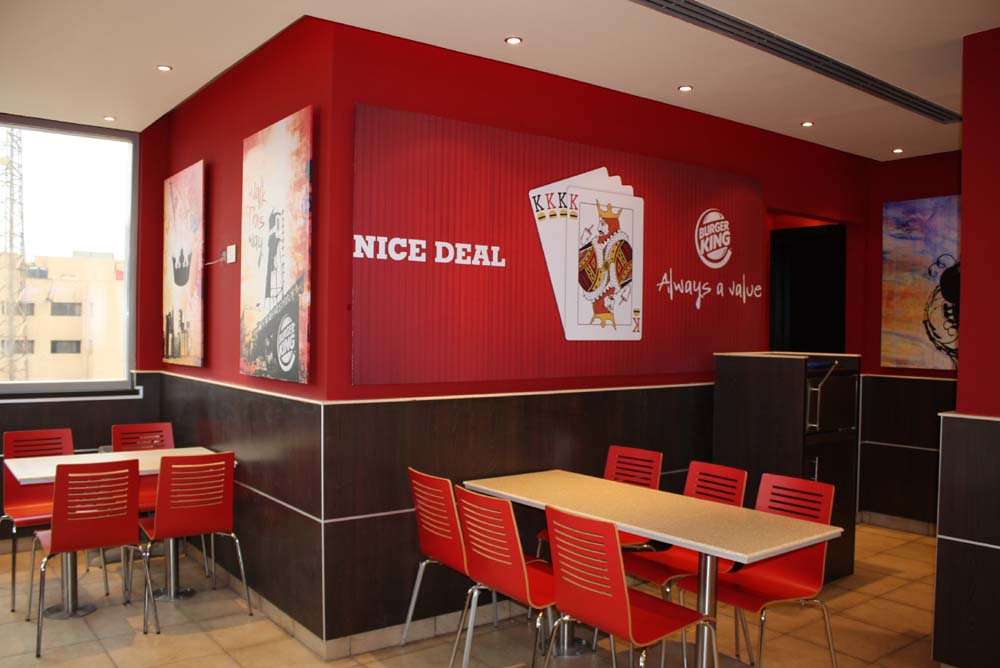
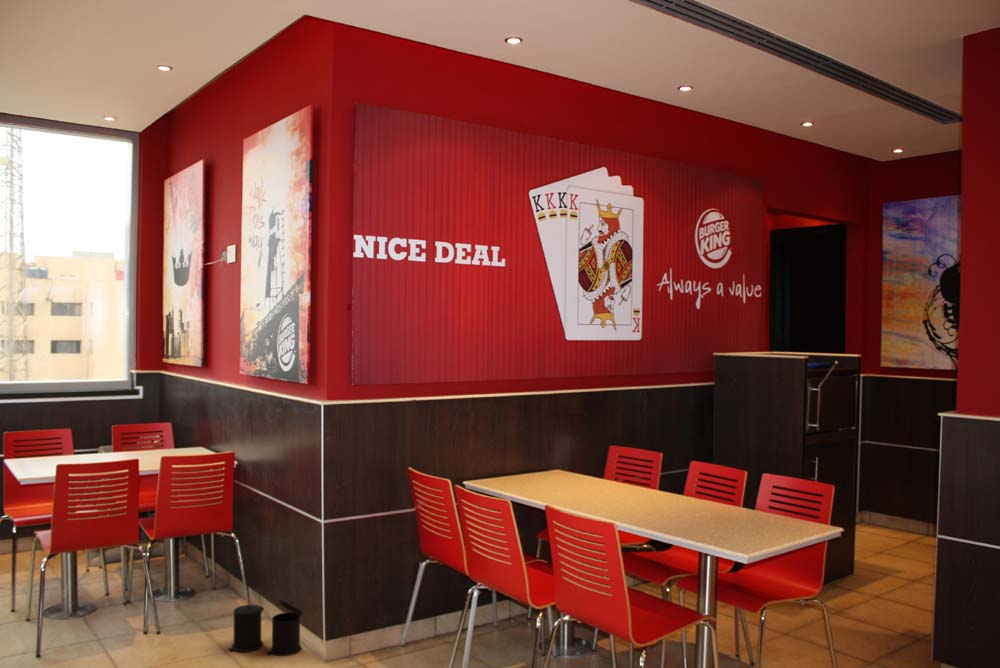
+ trash bin (260, 622)
